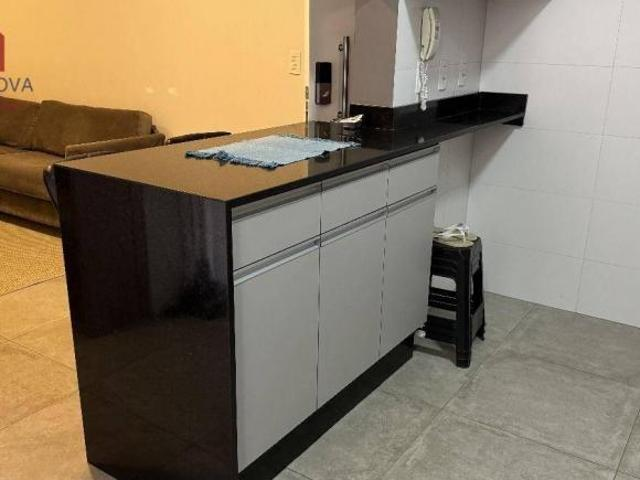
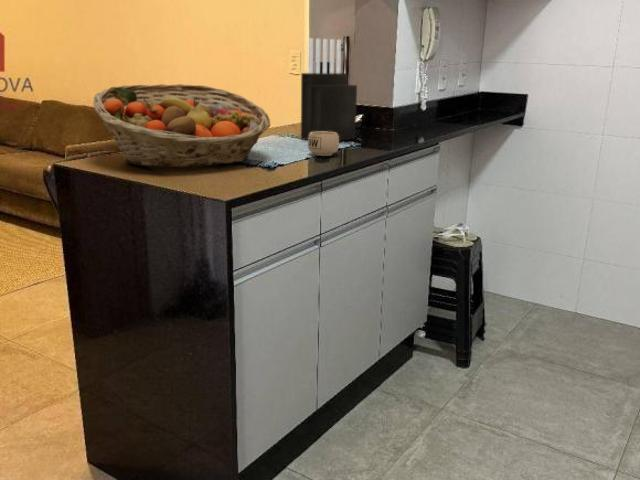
+ fruit basket (184, 123)
+ knife block (331, 90)
+ mug (325, 143)
